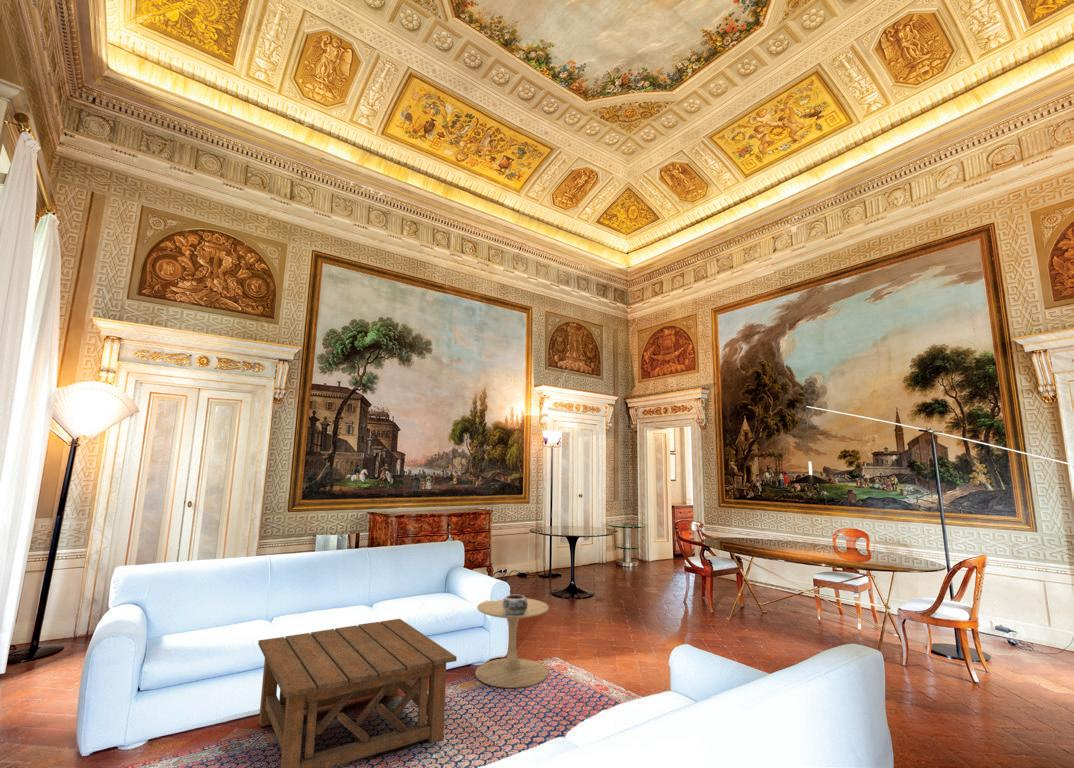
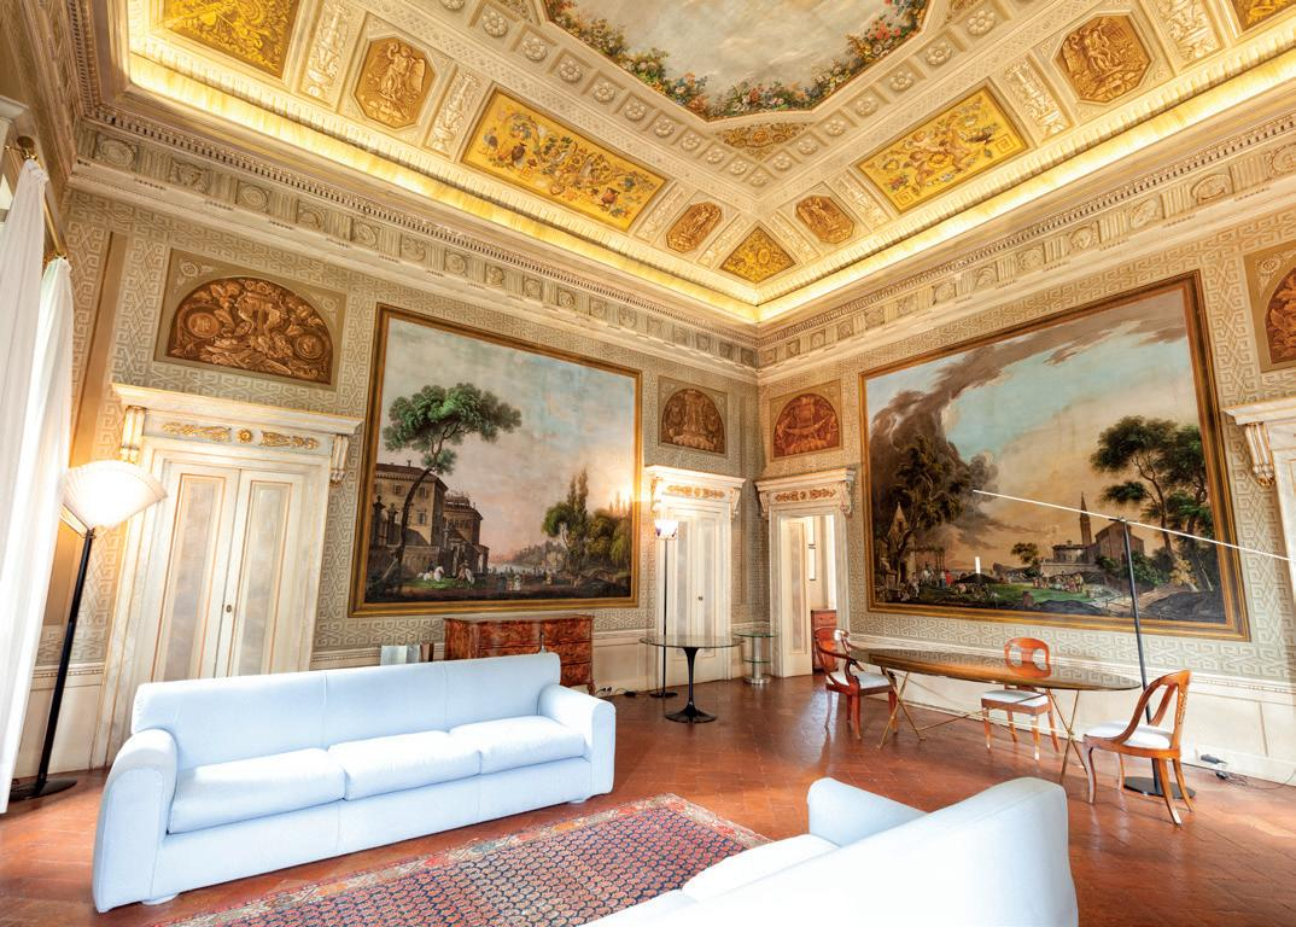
- side table (512, 639)
- decorative bowl (515, 604)
- coffee table (351, 688)
